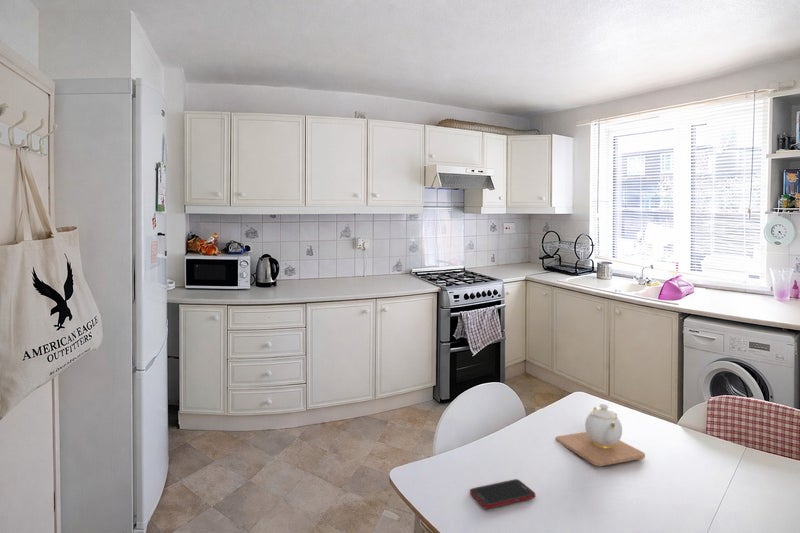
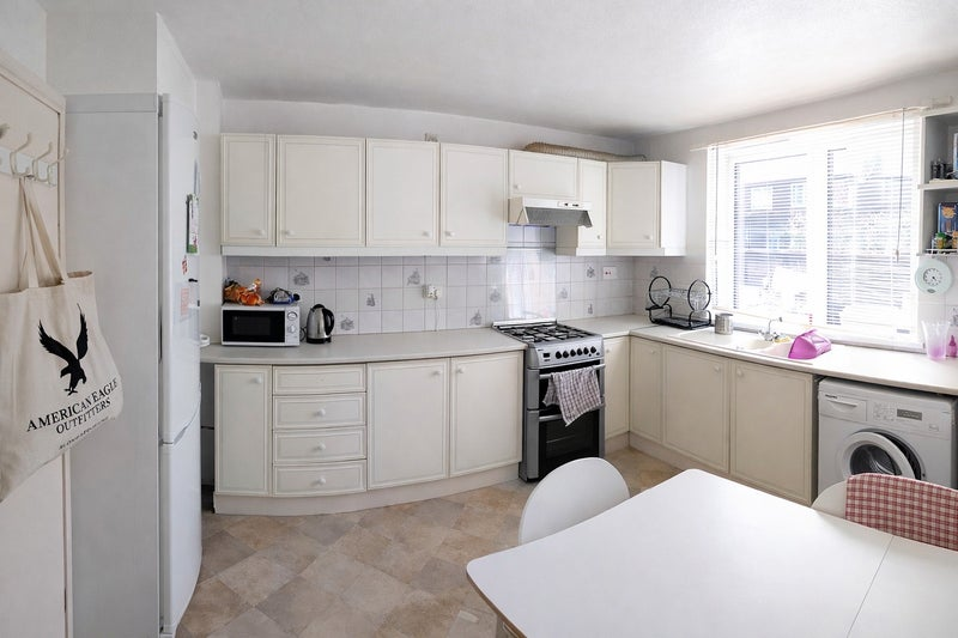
- cell phone (502, 493)
- teapot (598, 426)
